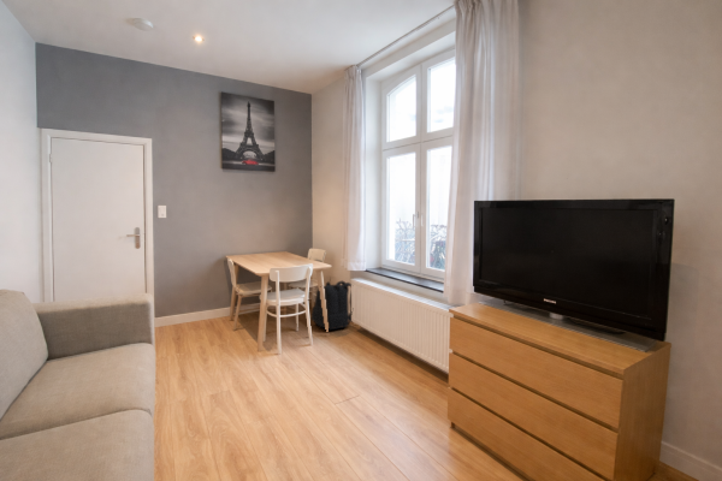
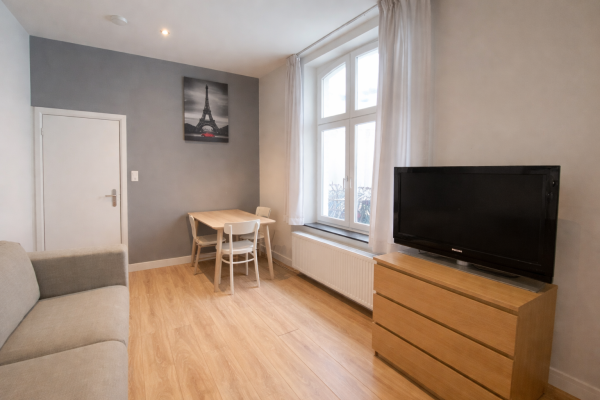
- backpack (333, 303)
